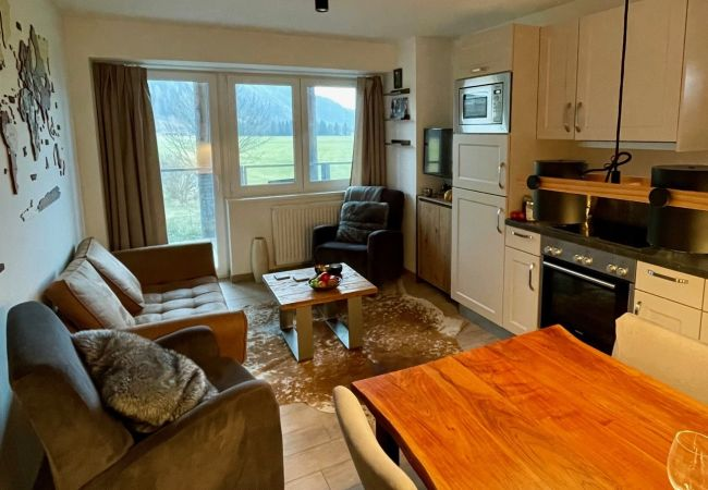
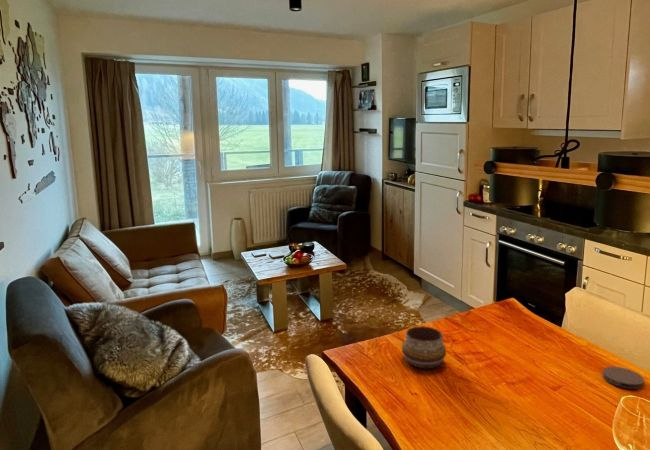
+ coaster (622, 377)
+ decorative bowl (423, 347)
